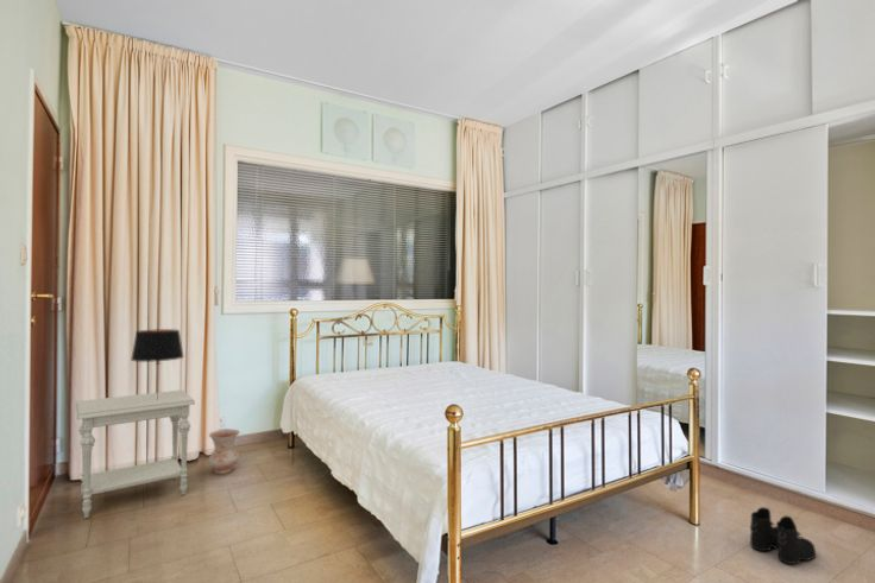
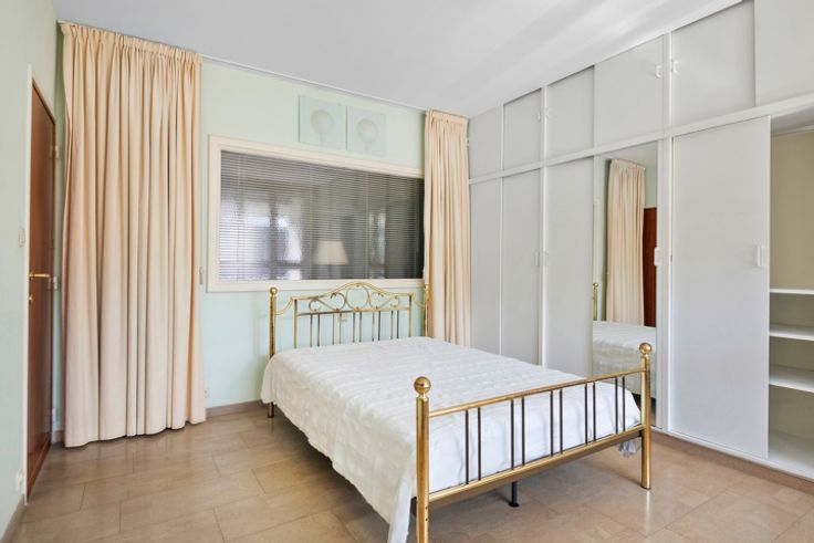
- ceramic jug (224, 450)
- table lamp (157, 363)
- side table (139, 464)
- boots (781, 531)
